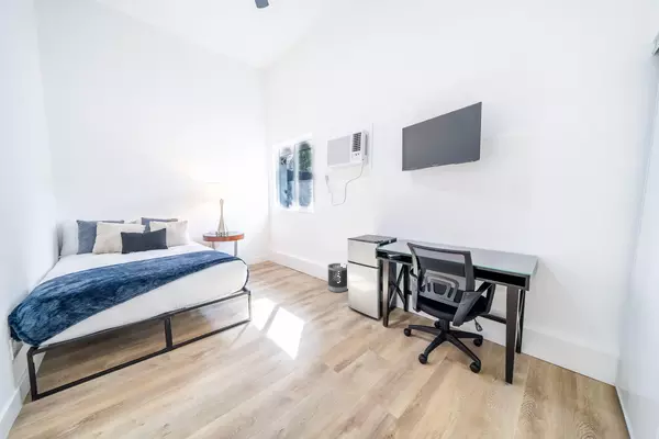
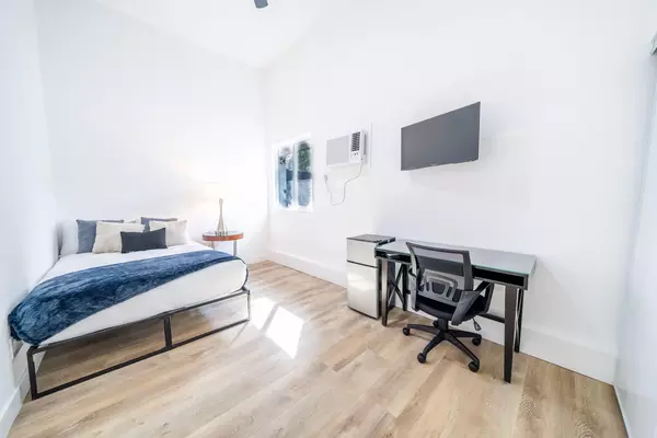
- wastebasket (337, 277)
